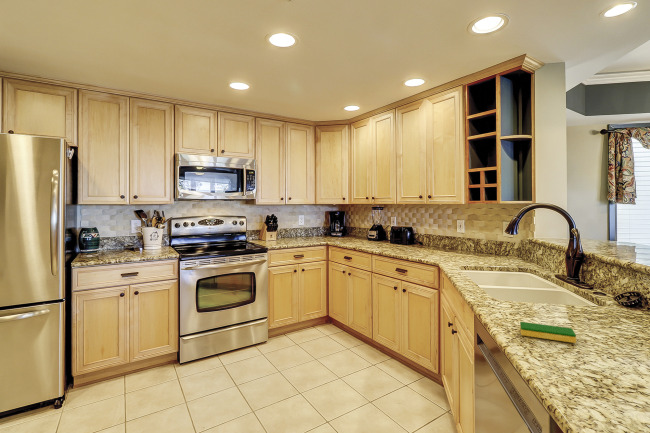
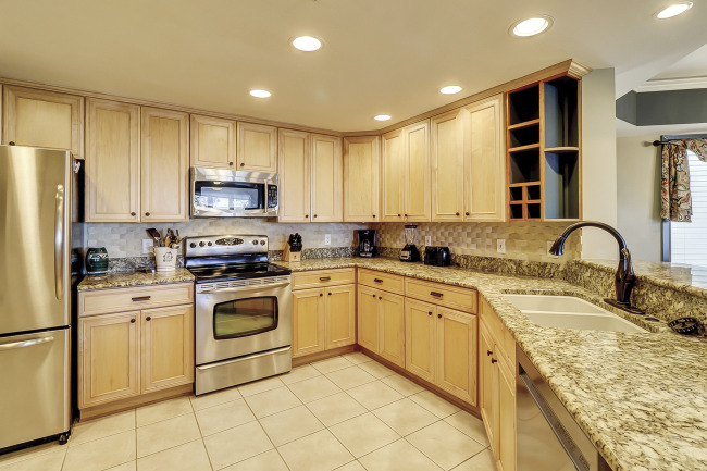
- dish sponge (546, 331)
